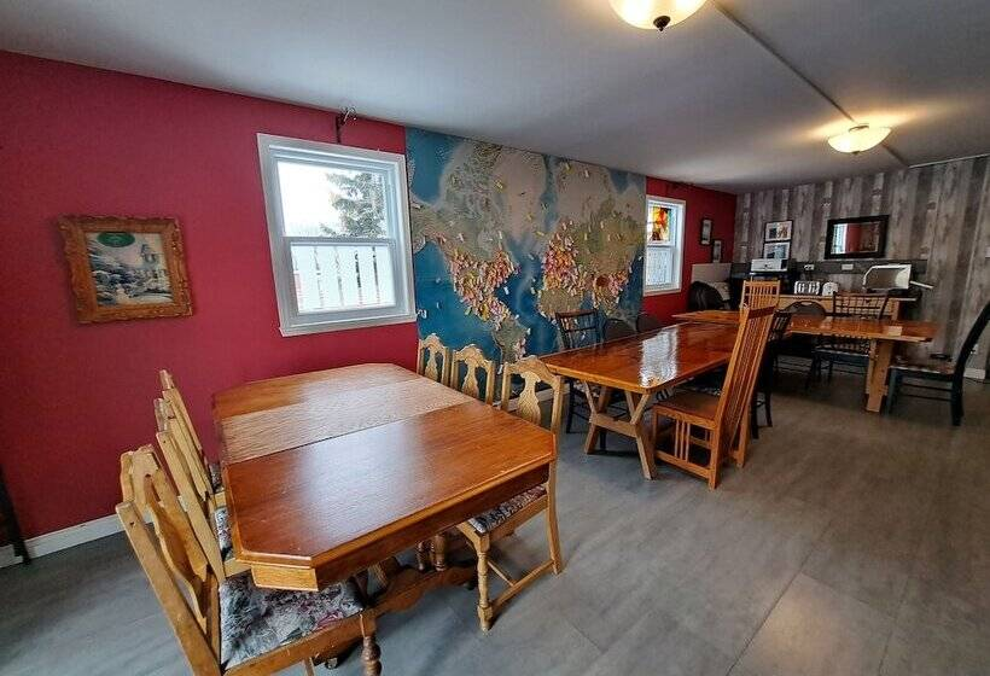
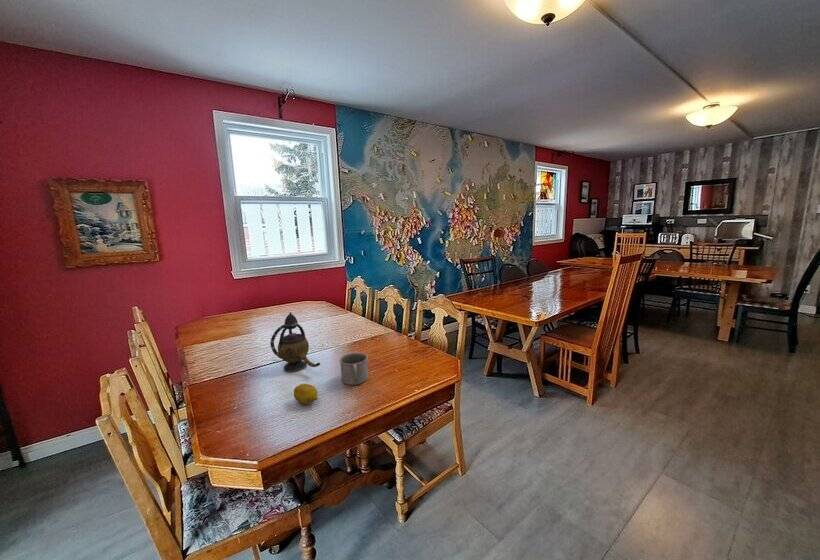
+ mug (354, 369)
+ fruit (306, 394)
+ teapot (297, 342)
